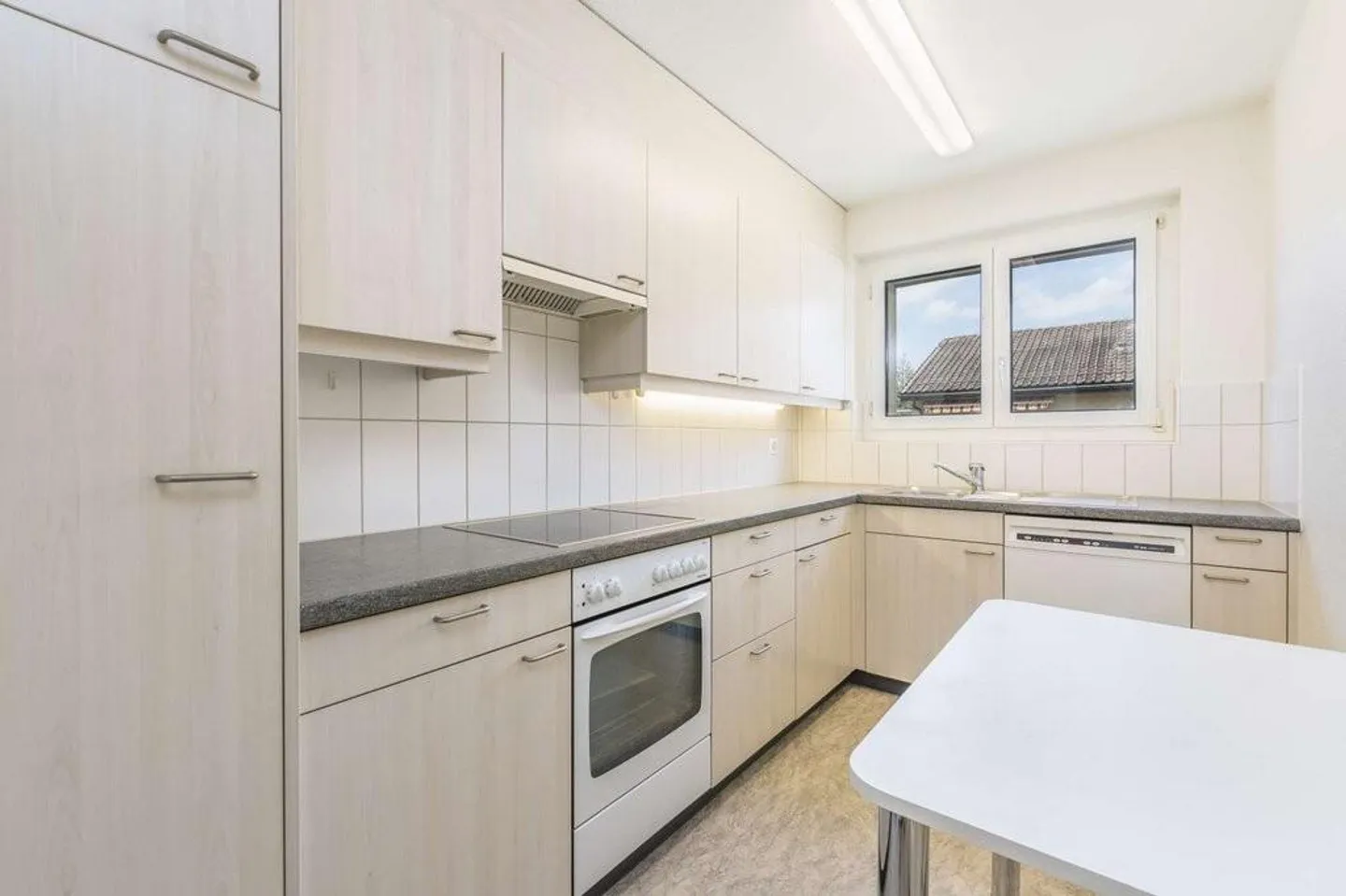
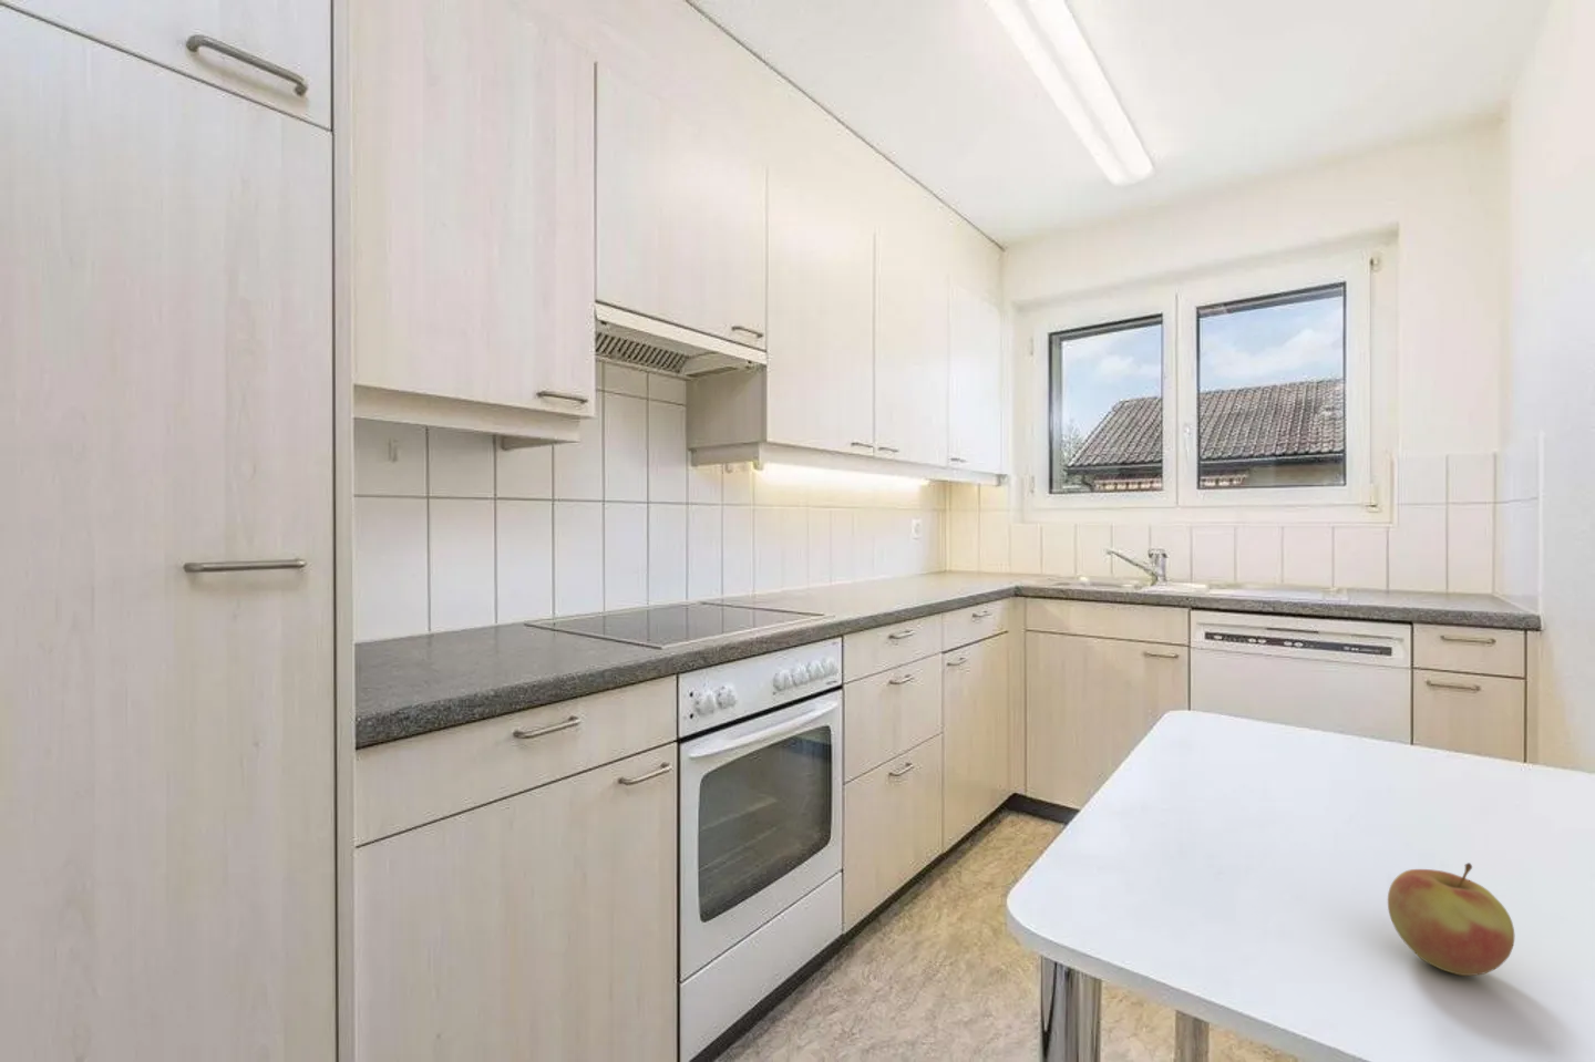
+ apple (1448, 910)
